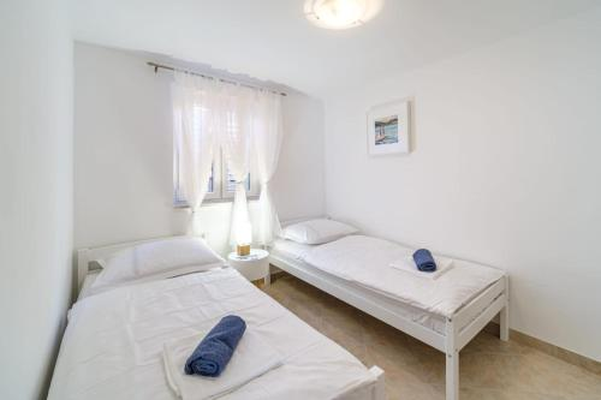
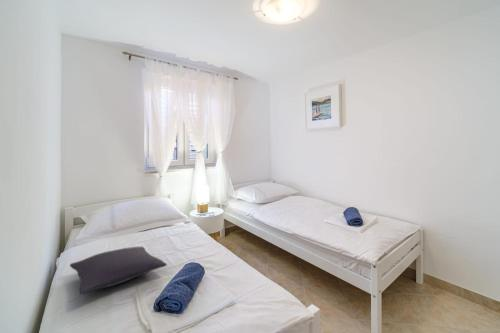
+ pillow (118, 264)
